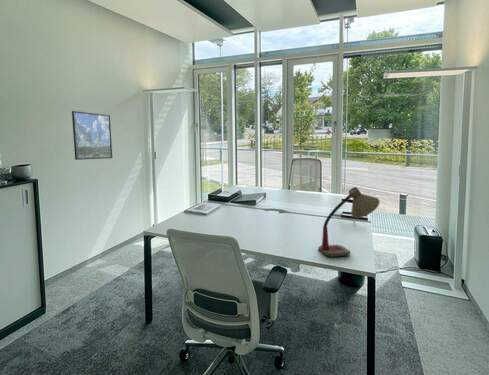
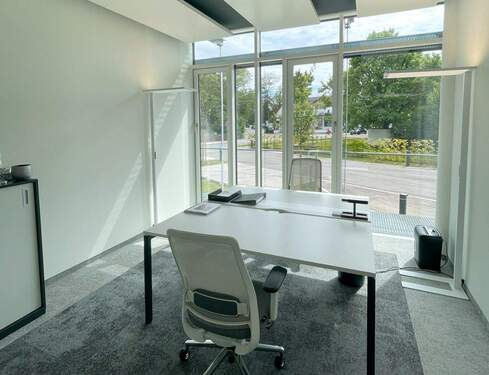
- desk lamp (352, 215)
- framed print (93, 136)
